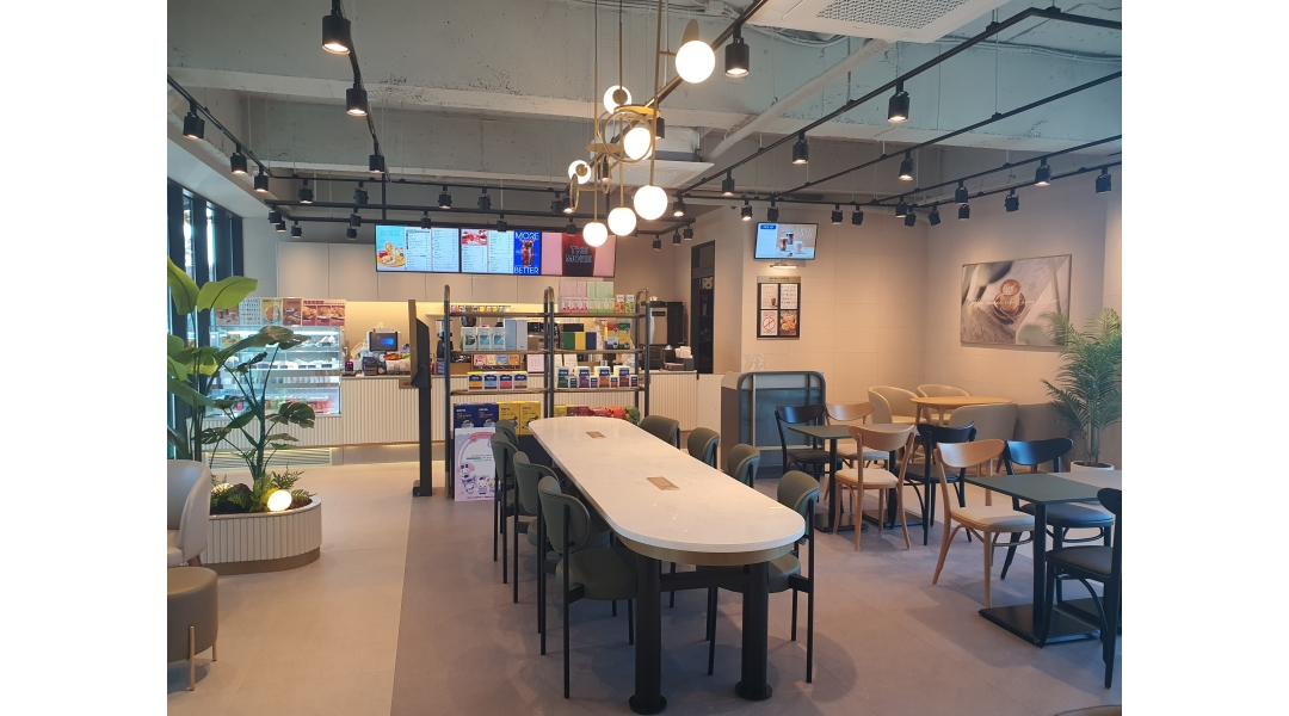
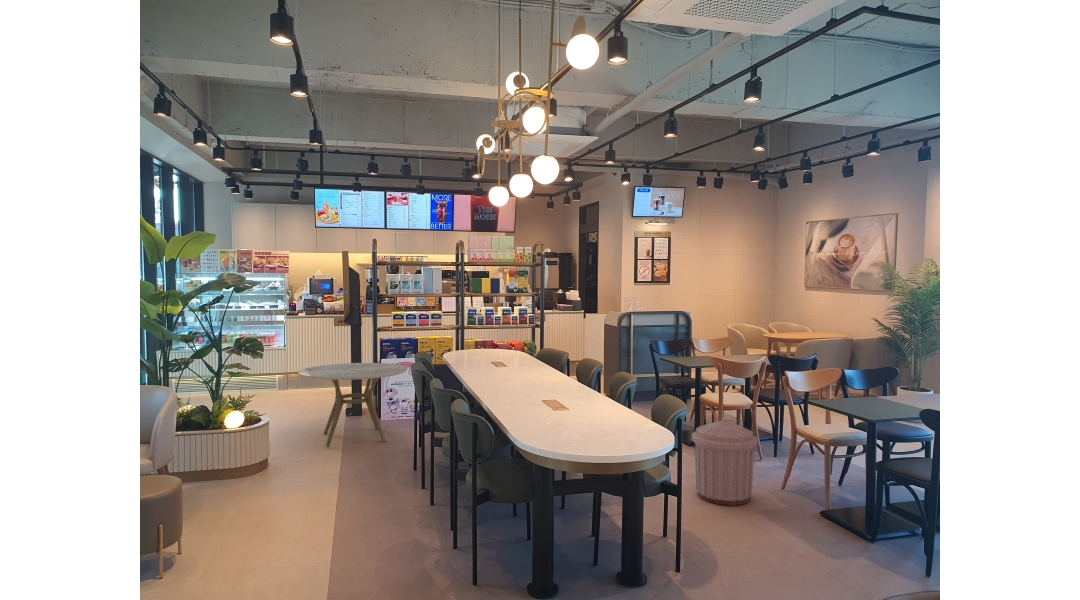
+ trash can (723, 457)
+ dining table (353, 403)
